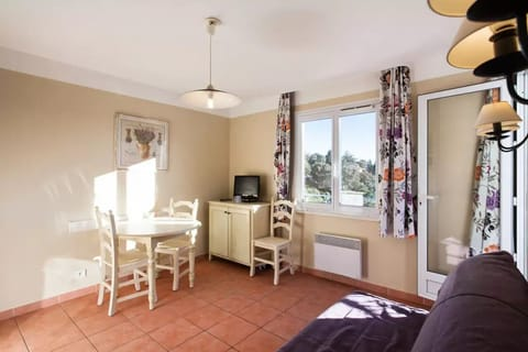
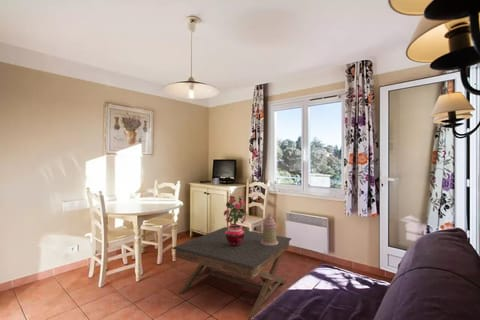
+ decorative container (269, 227)
+ coffee table (235, 264)
+ potted flower (235, 219)
